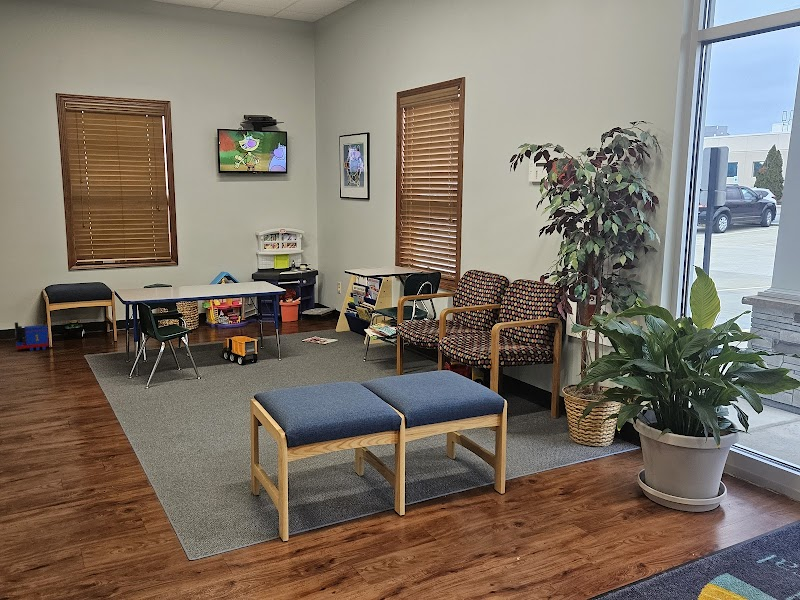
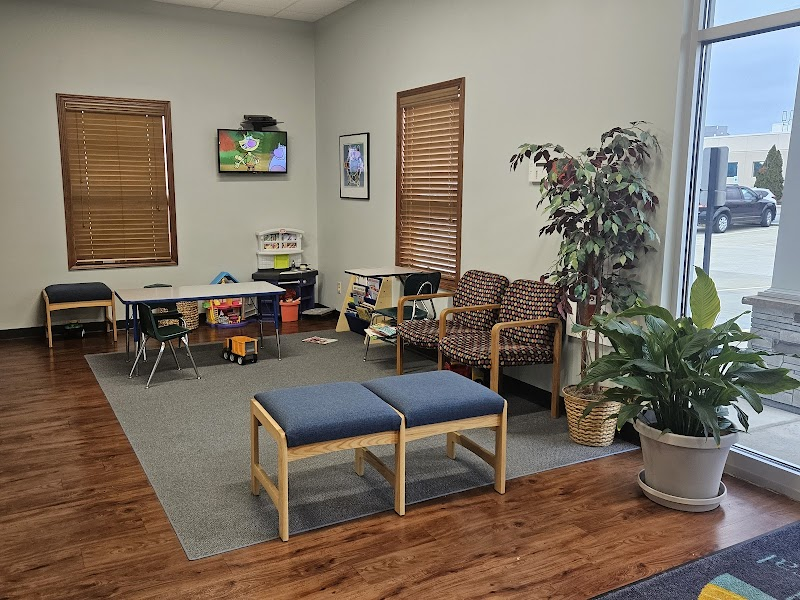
- toy train (31, 335)
